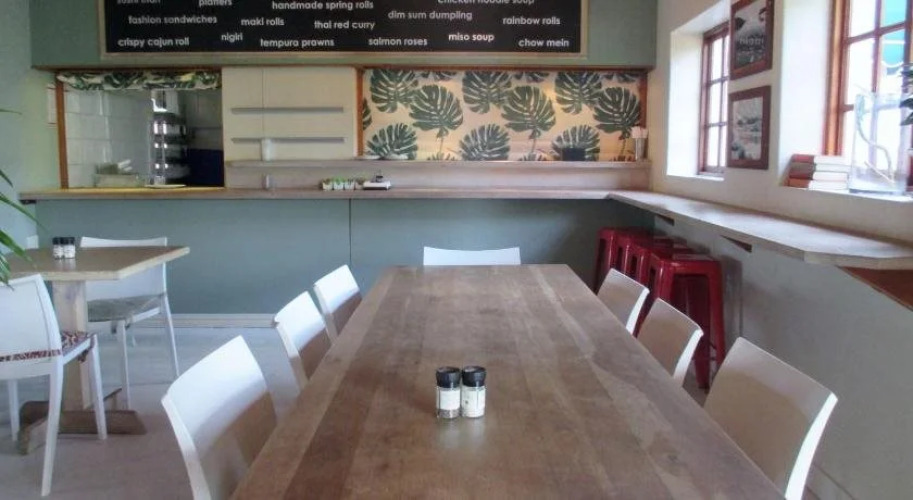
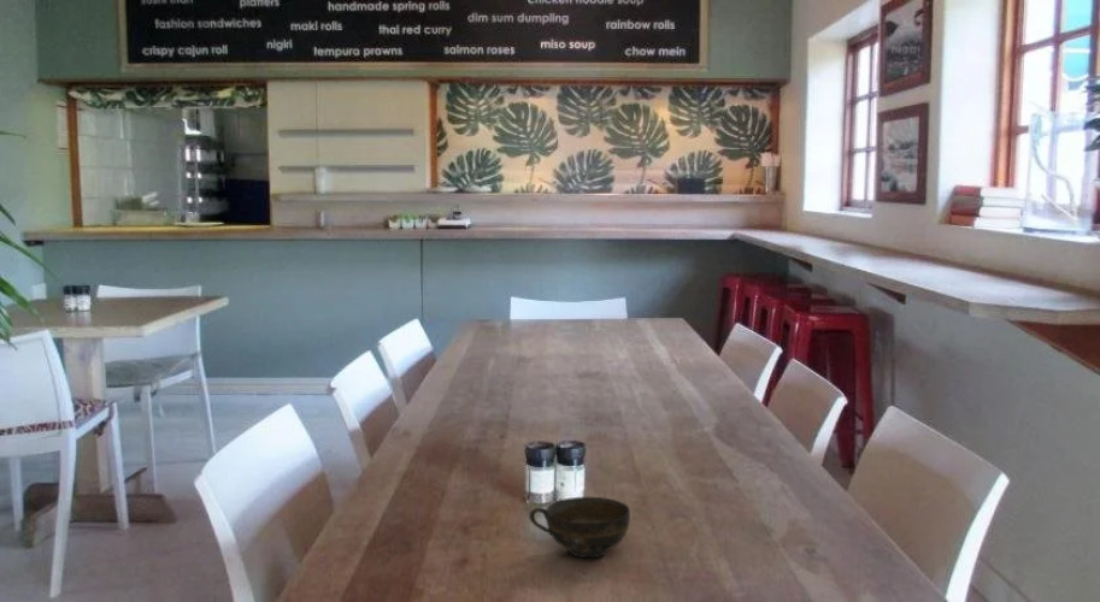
+ cup (578, 529)
